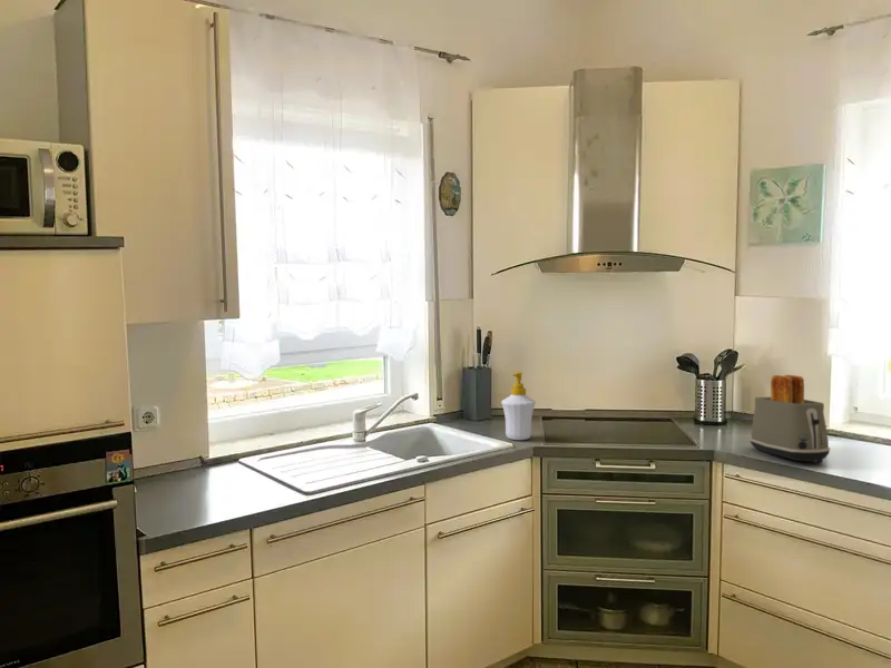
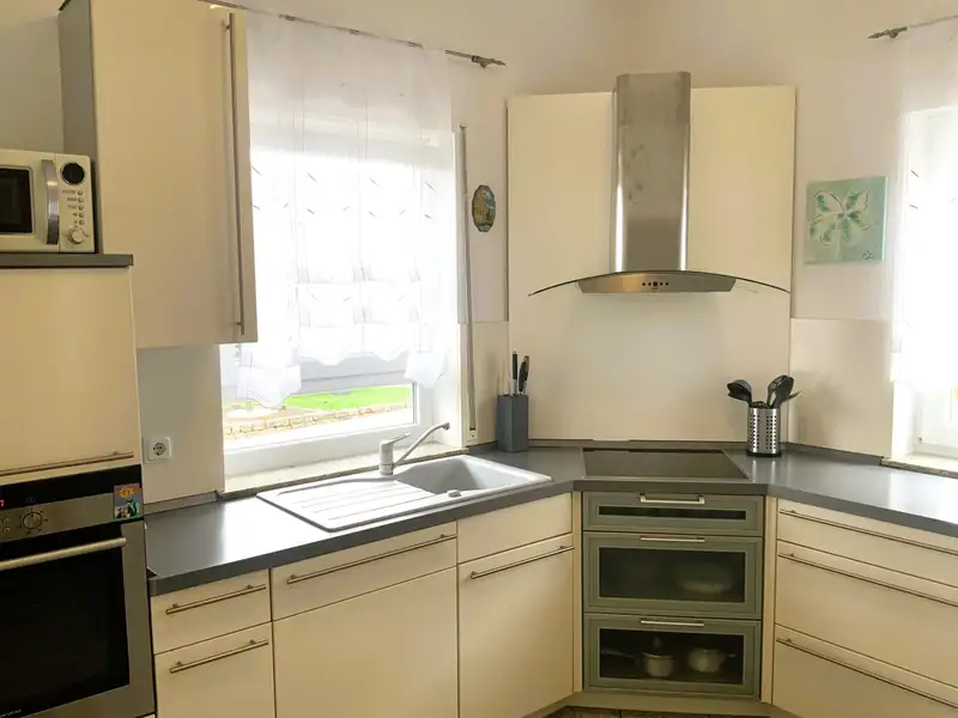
- toaster (789, 415)
- soap bottle (518, 405)
